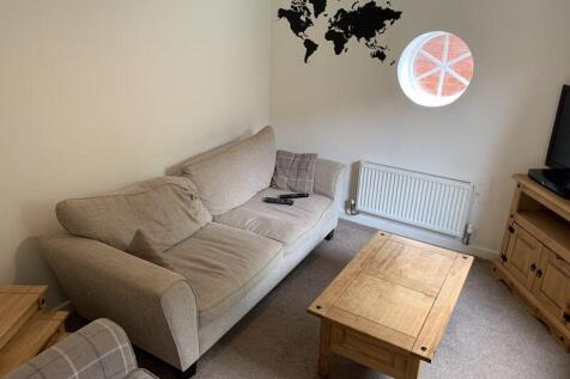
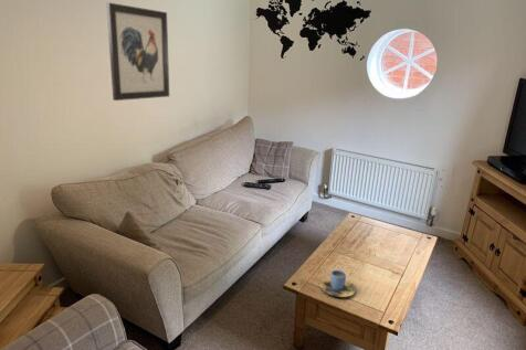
+ cup (338, 279)
+ wall art (140, 54)
